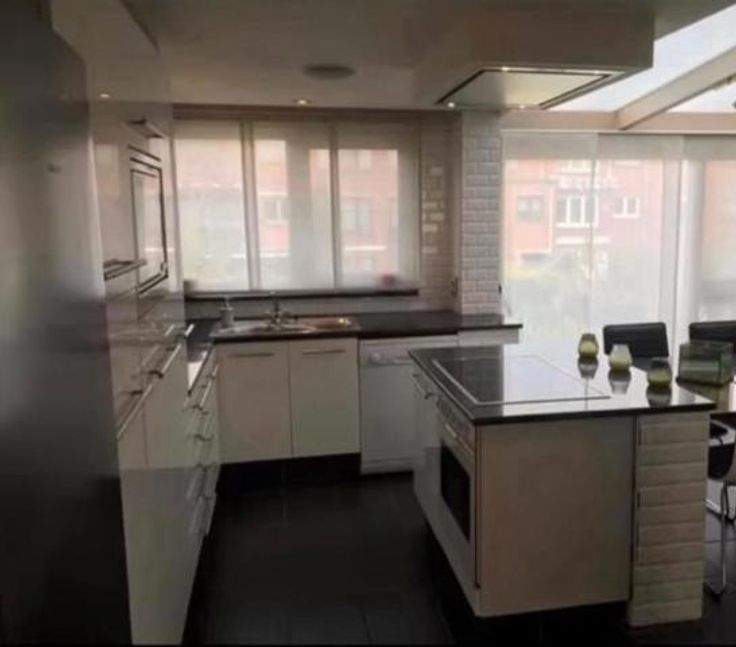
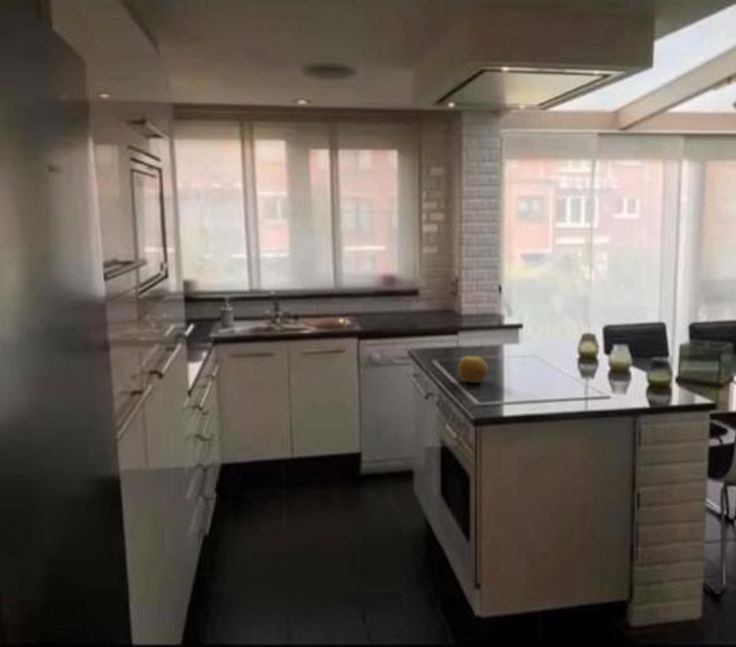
+ fruit (472, 369)
